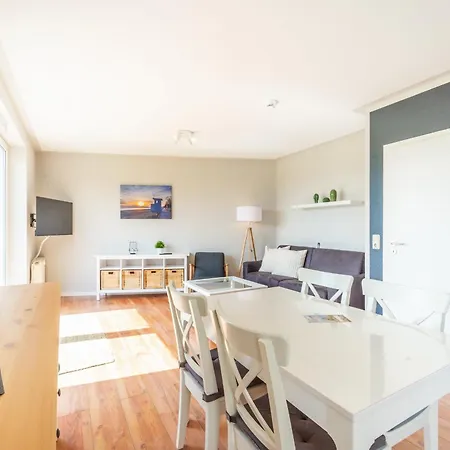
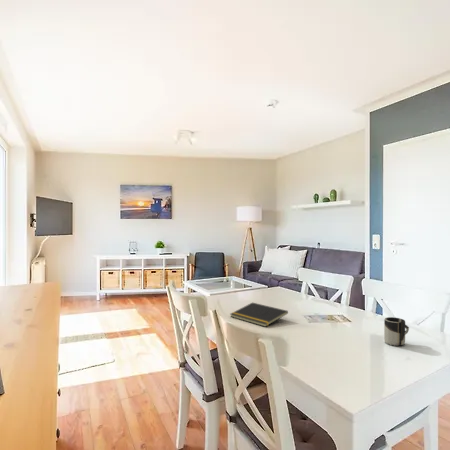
+ cup (397, 331)
+ notepad (258, 313)
